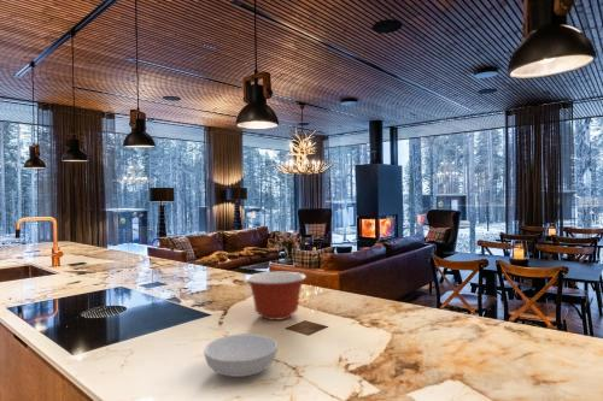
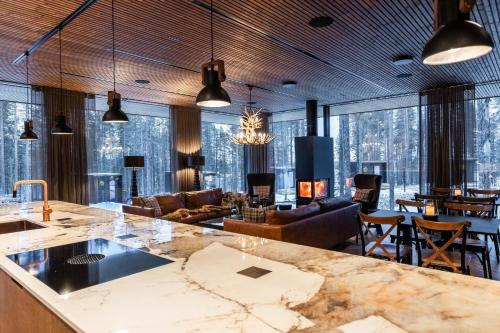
- serving bowl (241, 356)
- mixing bowl (276, 295)
